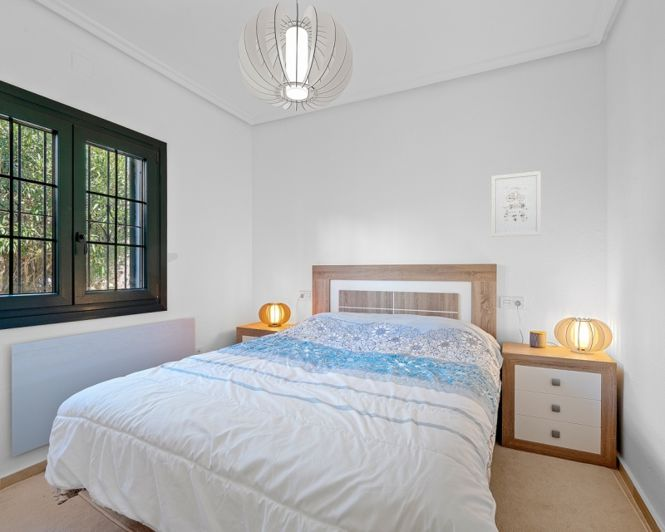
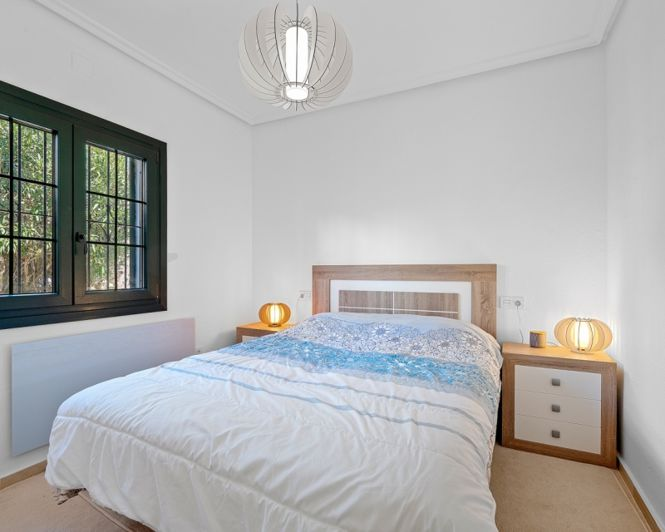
- wall art (515, 204)
